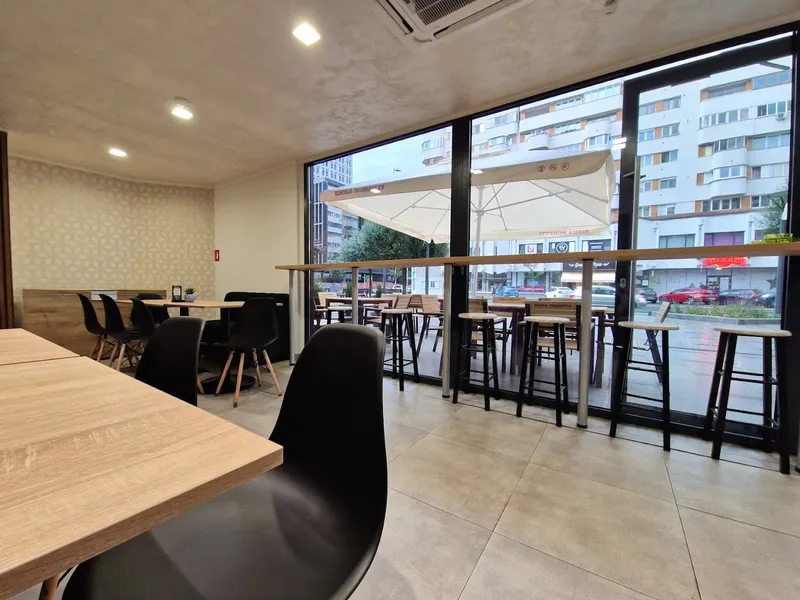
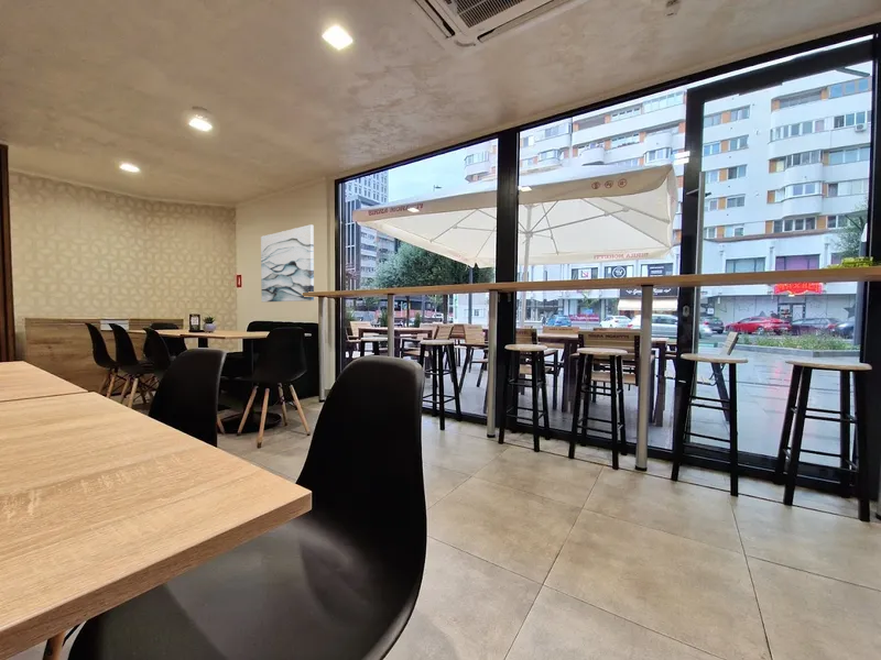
+ wall art (285, 266)
